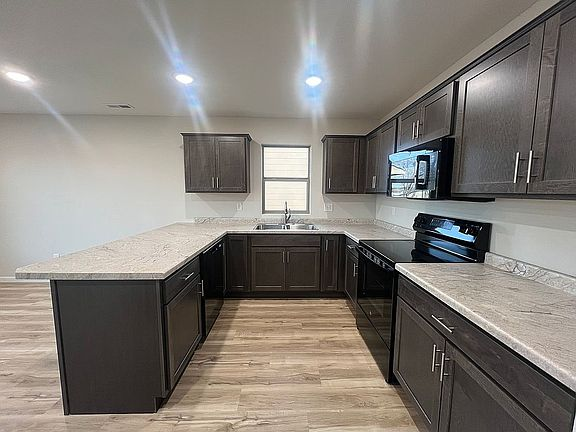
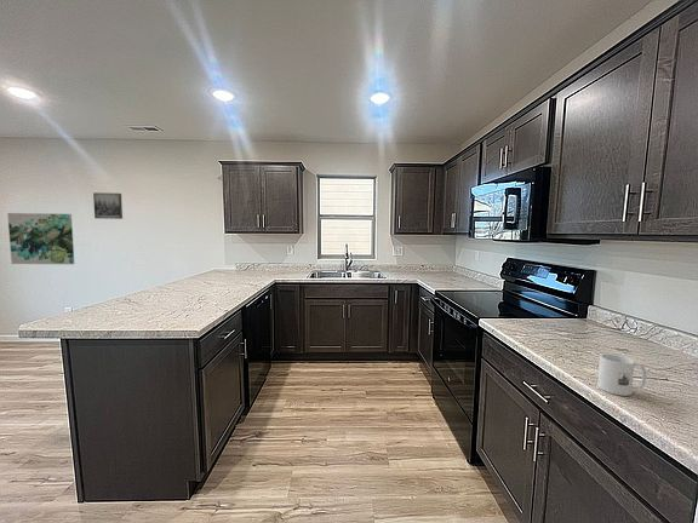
+ wall art (41, 238)
+ mug (622, 374)
+ wall art (108, 206)
